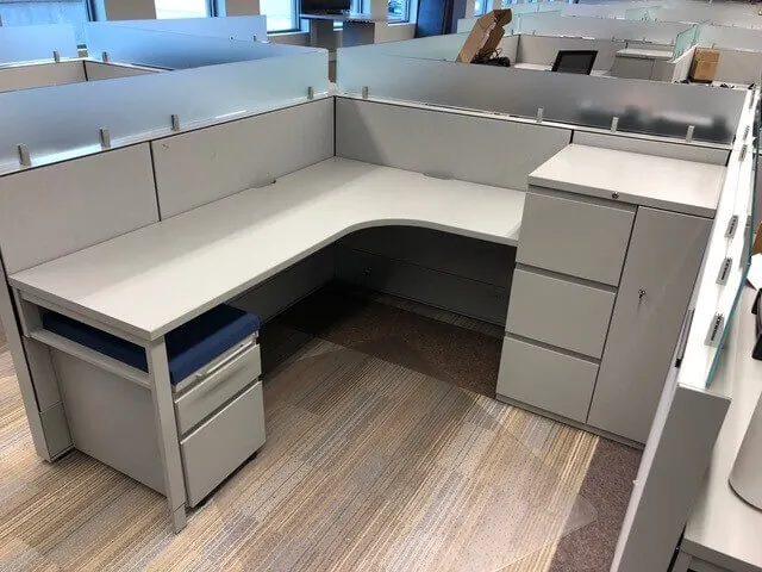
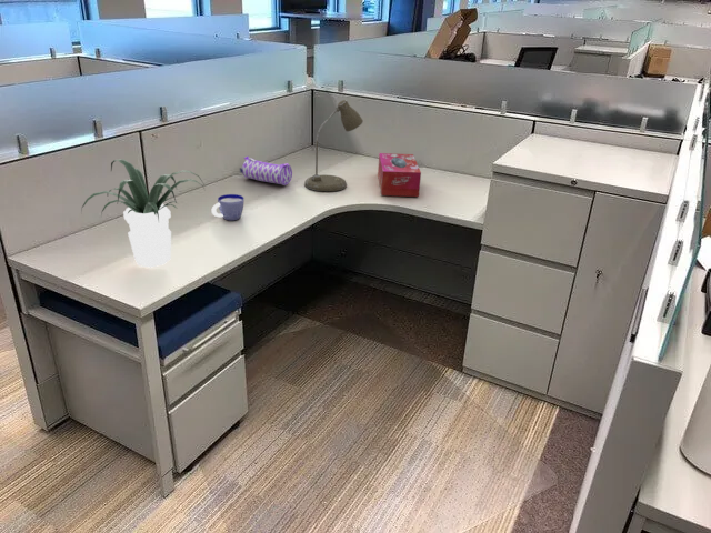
+ tissue box (398, 173)
+ cup (227, 208)
+ desk lamp (317, 142)
+ potted plant (146, 214)
+ pencil case (267, 170)
